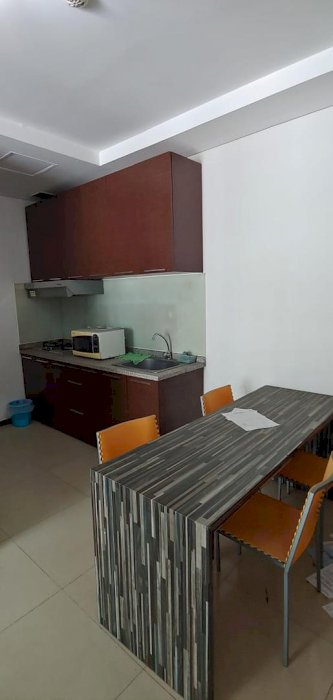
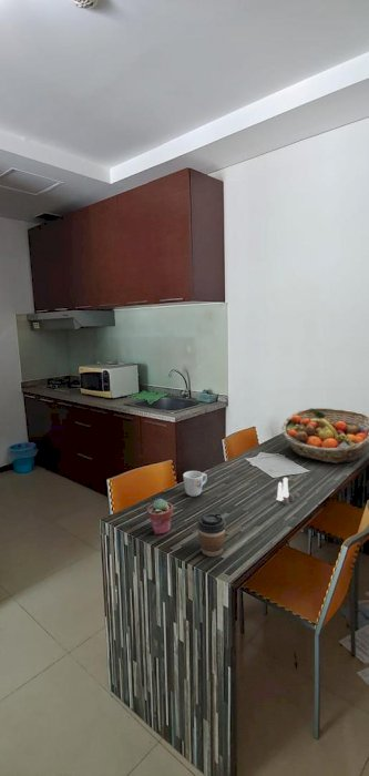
+ coffee cup (212, 532)
+ fruit basket (326, 433)
+ salt and pepper shaker set (287, 489)
+ mug (196, 482)
+ potted succulent (160, 514)
